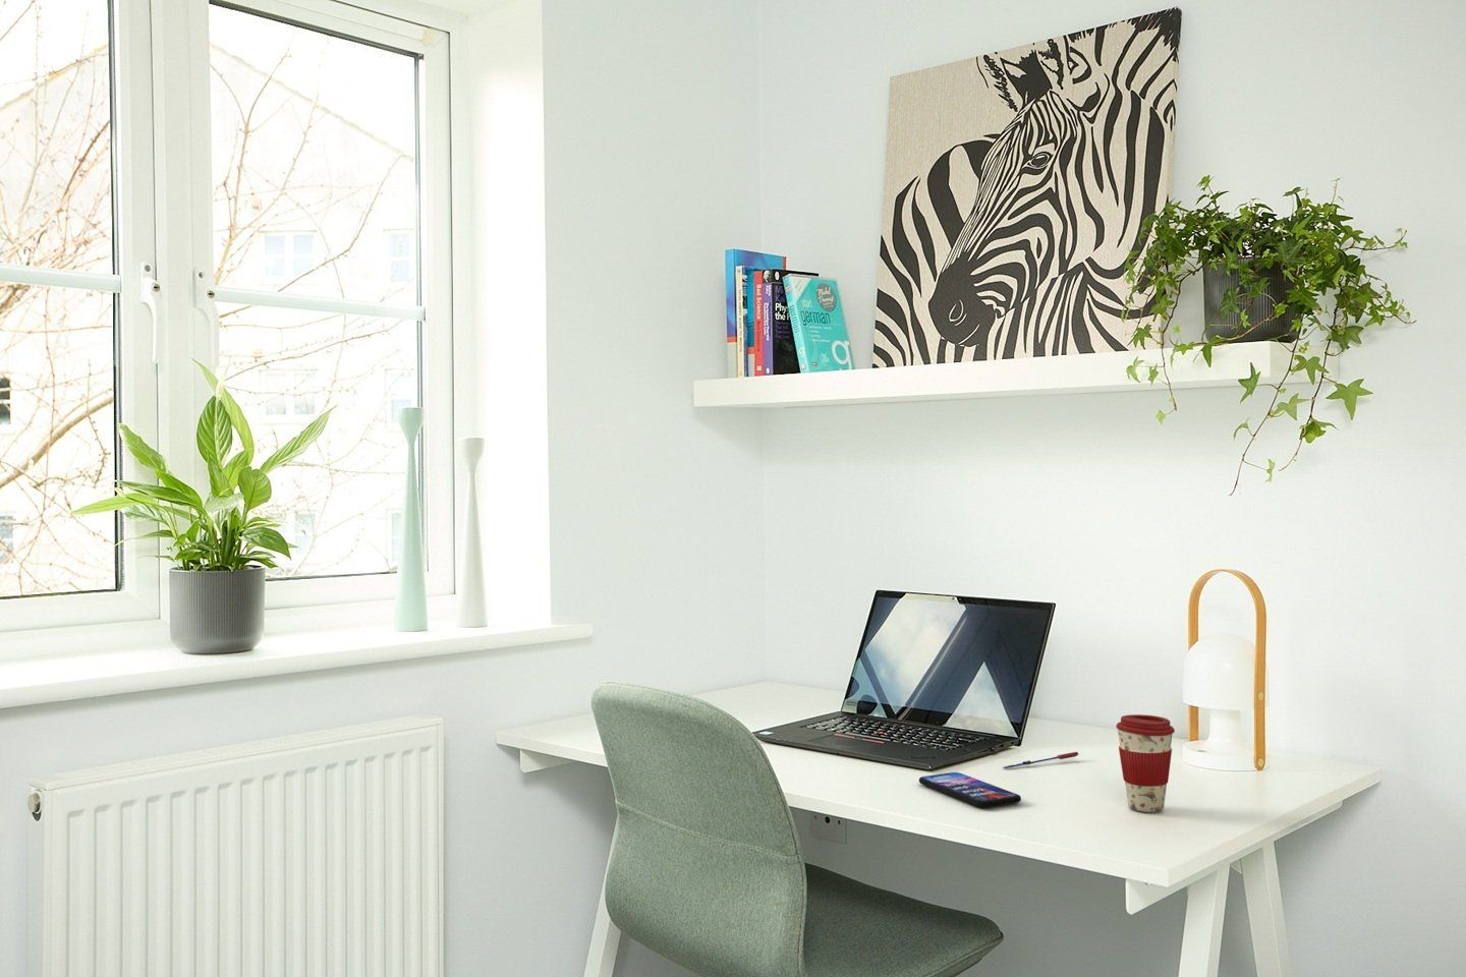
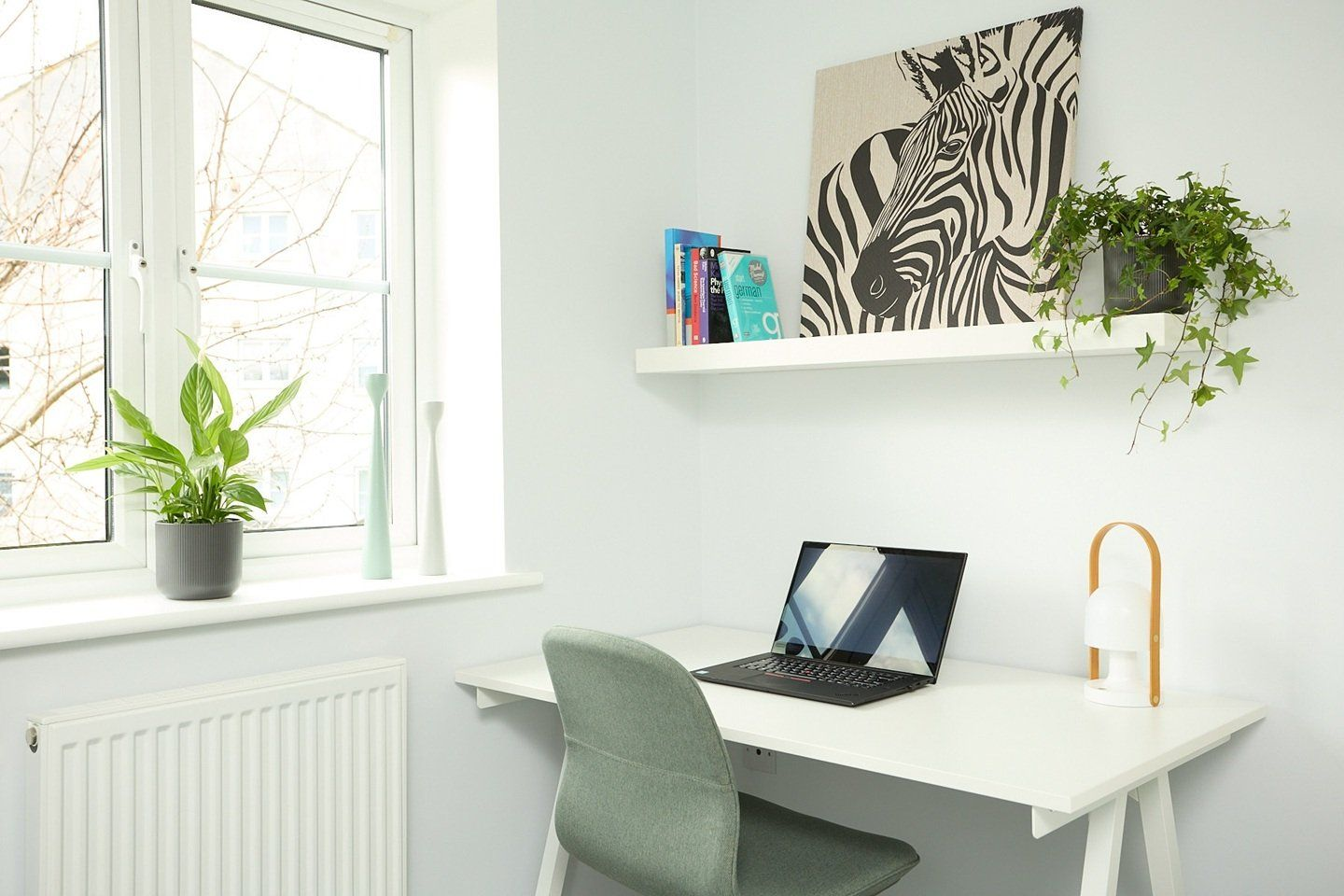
- smartphone (969, 788)
- coffee cup (1145, 762)
- pen (1041, 760)
